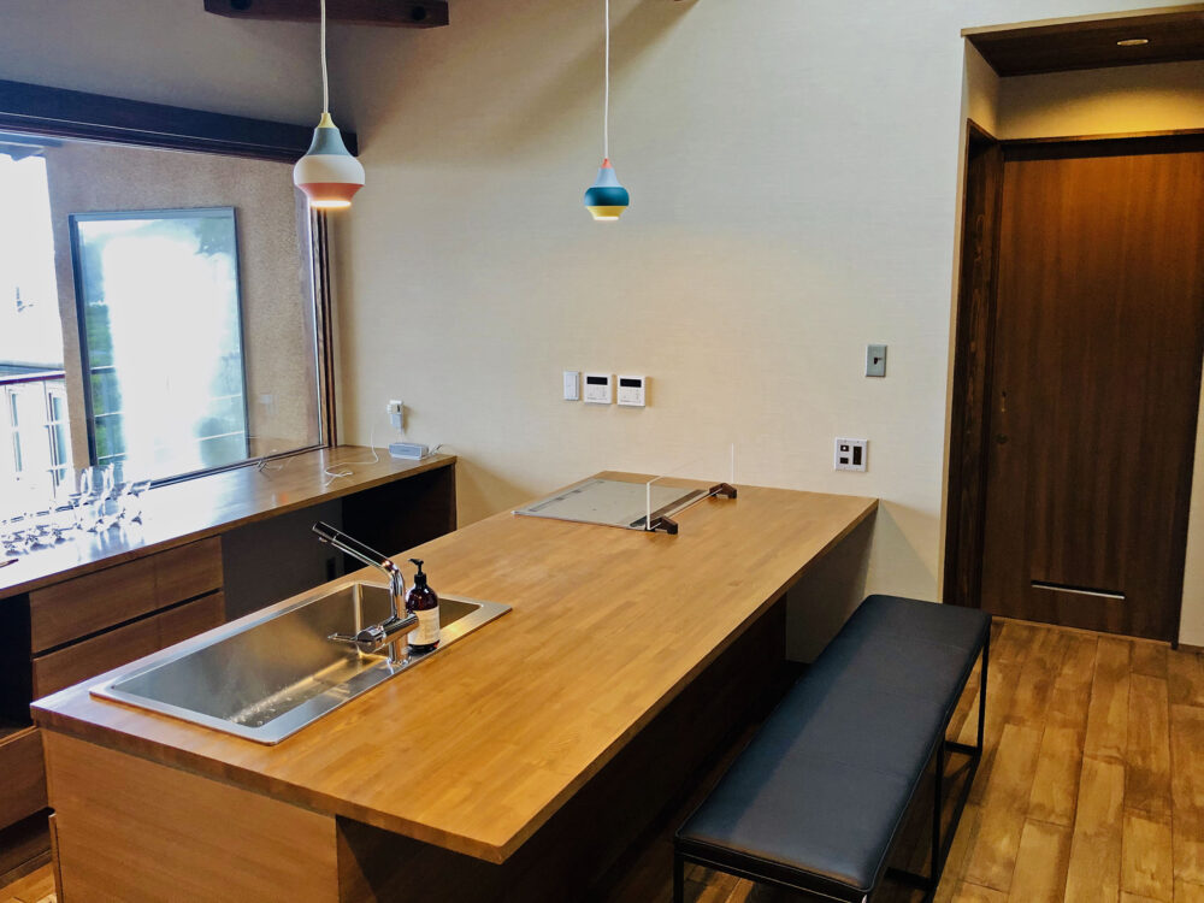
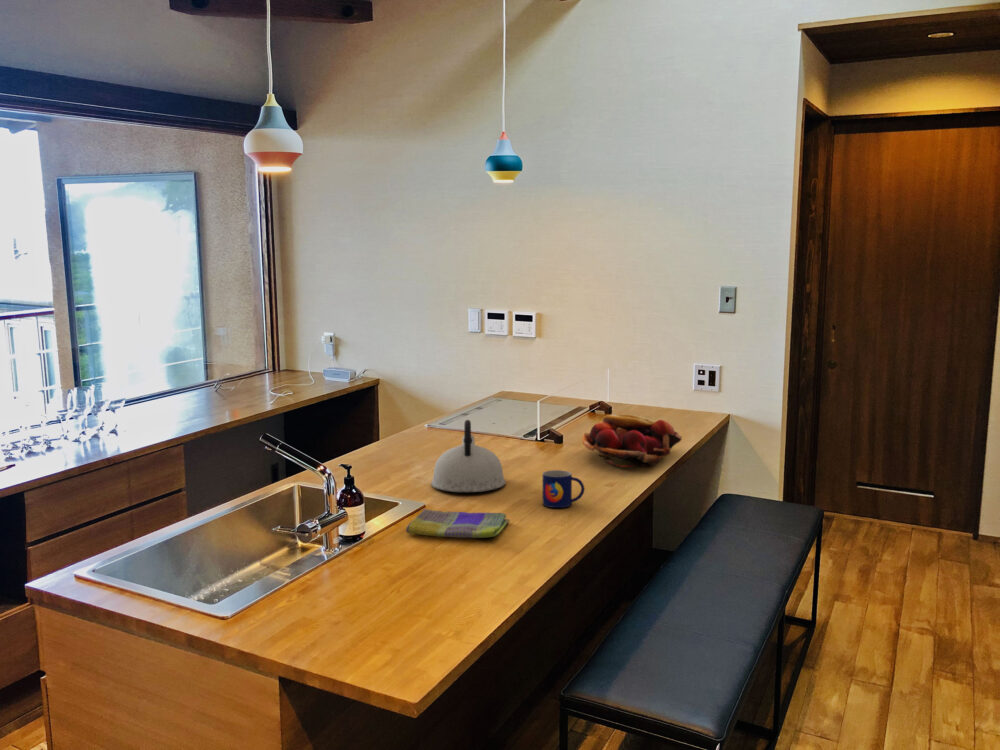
+ kettle (468, 451)
+ dish towel (457, 523)
+ fruit basket (629, 437)
+ mug (563, 489)
